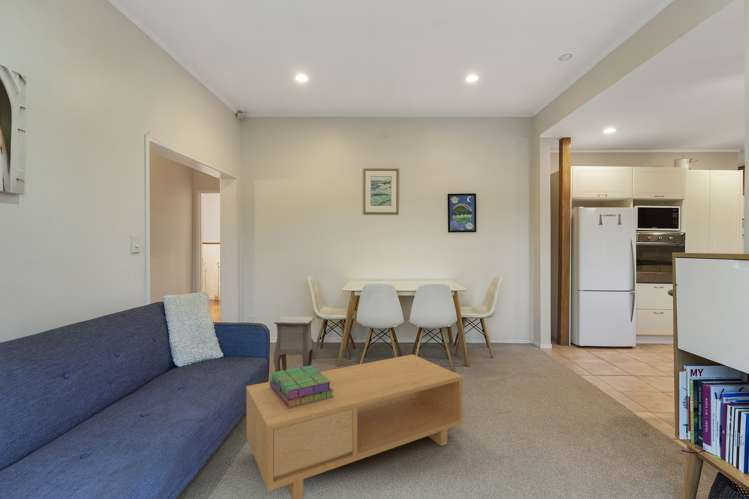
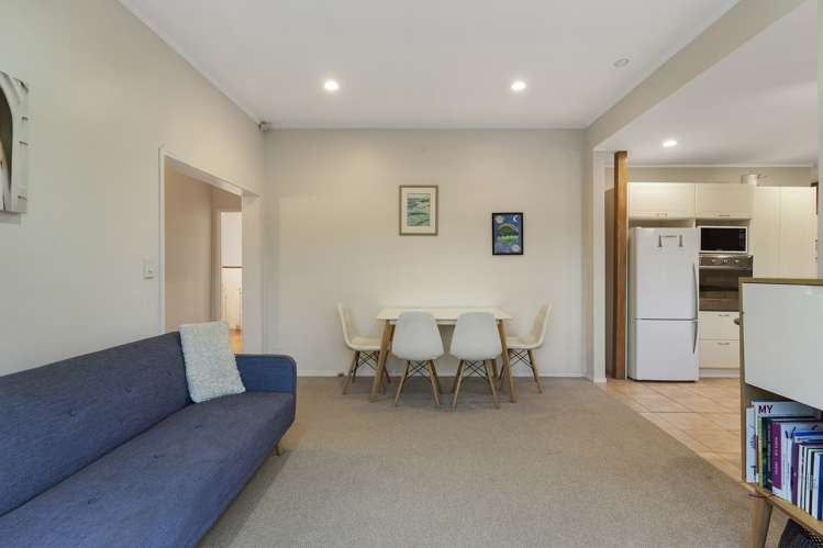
- stack of books (300, 384)
- side table (294, 354)
- coffee table (358, 413)
